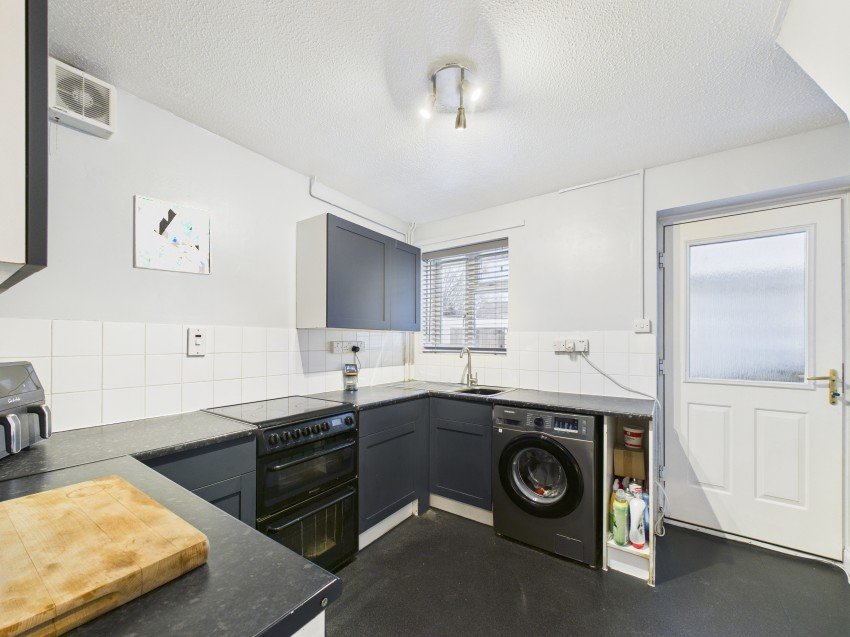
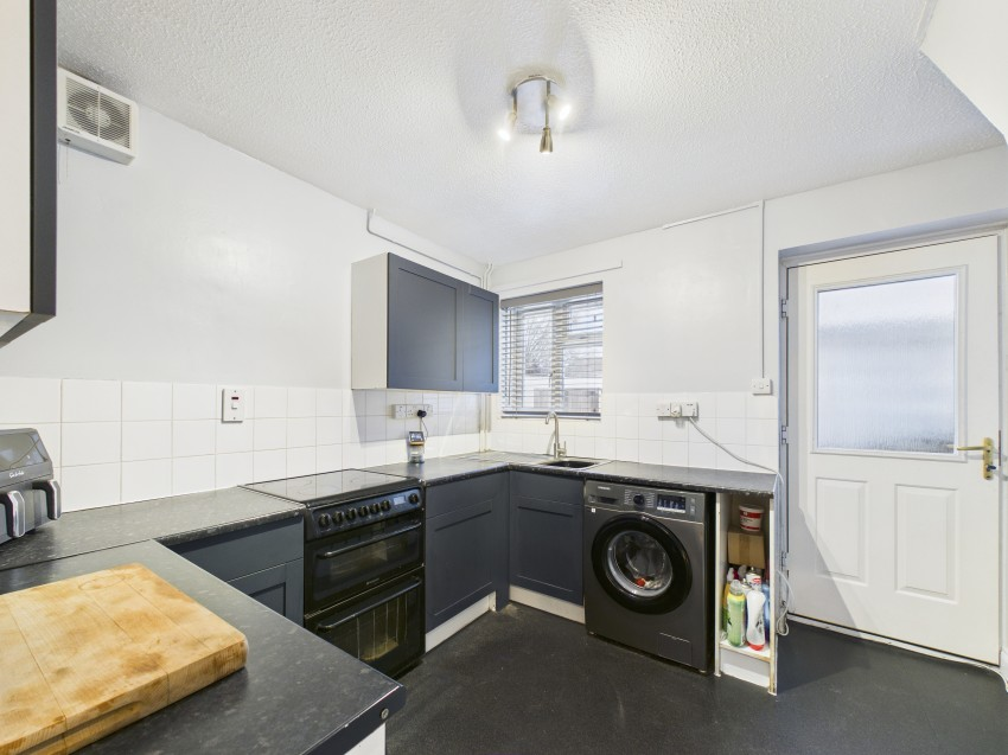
- wall art (174, 238)
